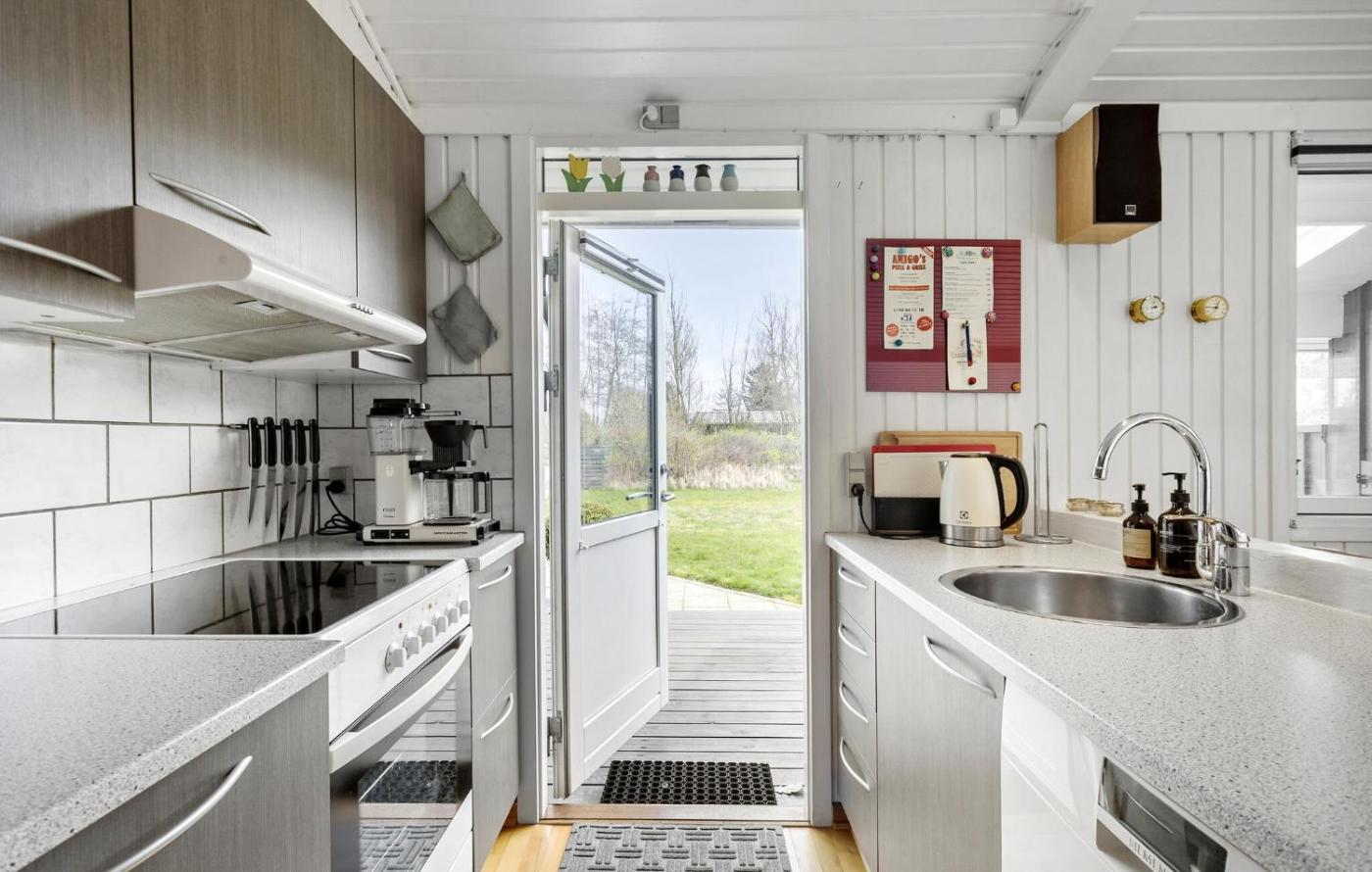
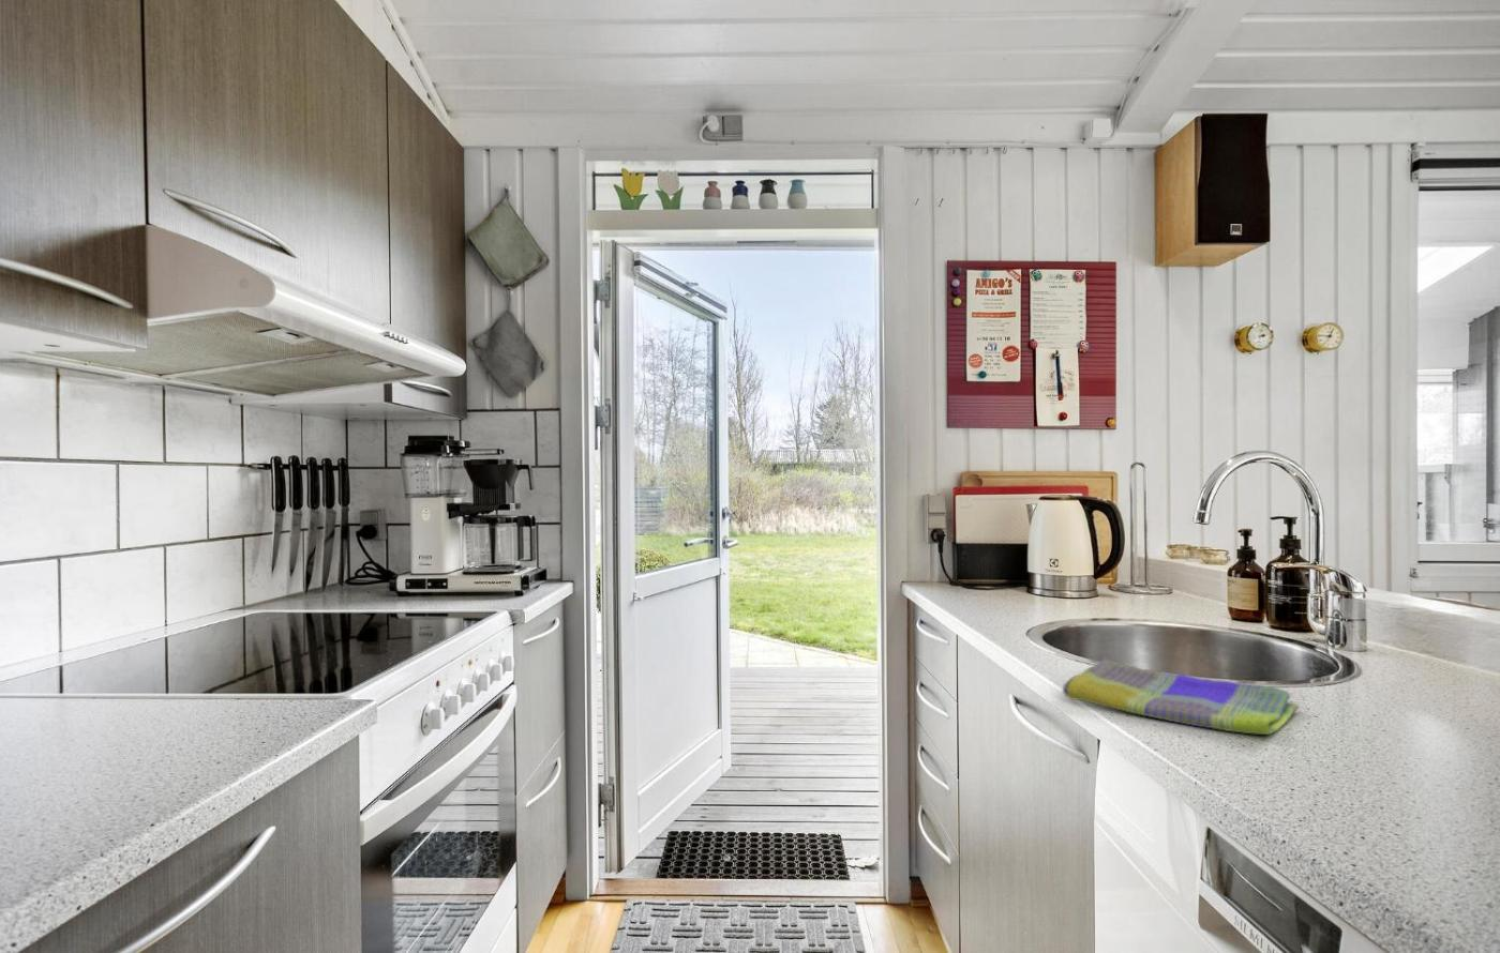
+ dish towel (1173, 693)
